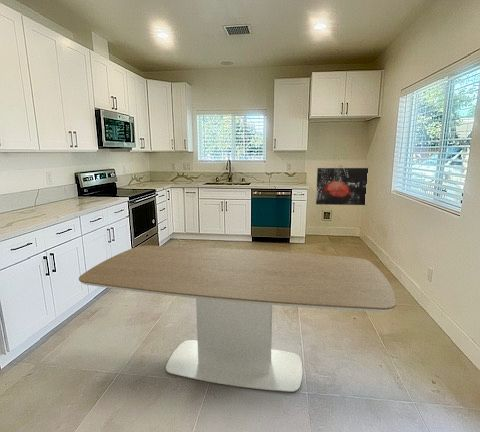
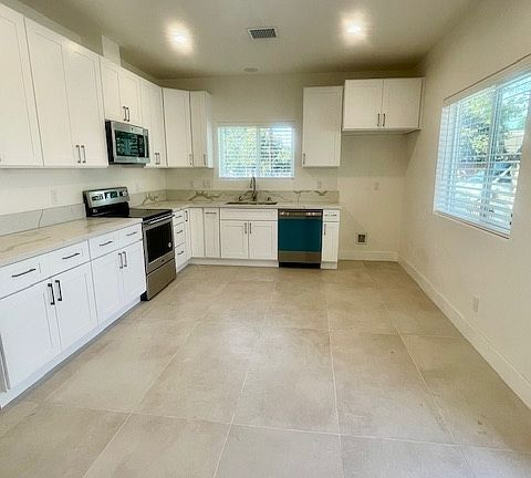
- wall art (344, 186)
- dining table (234, 317)
